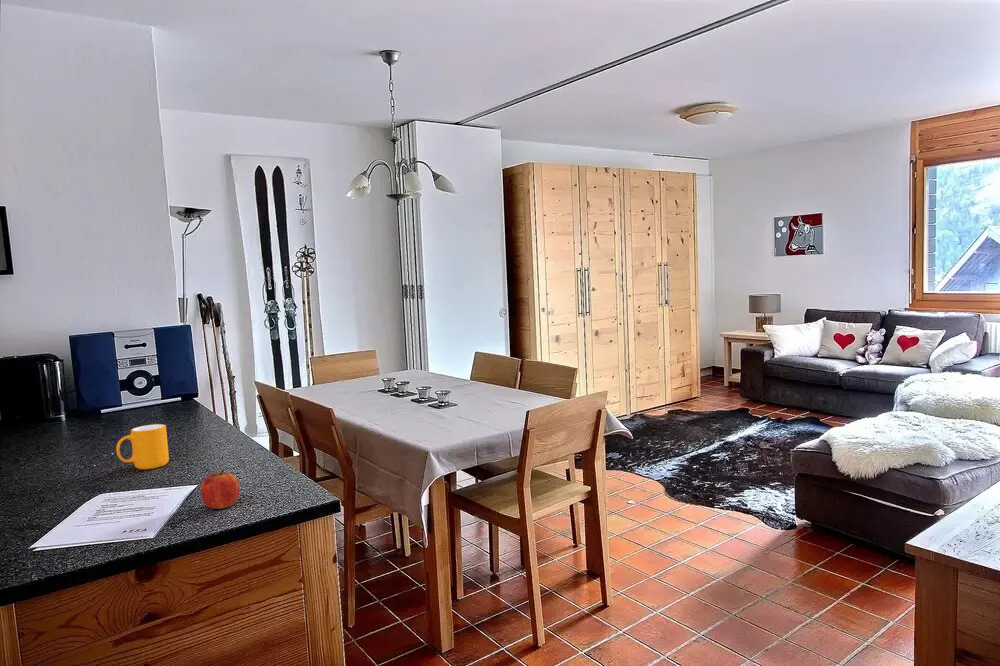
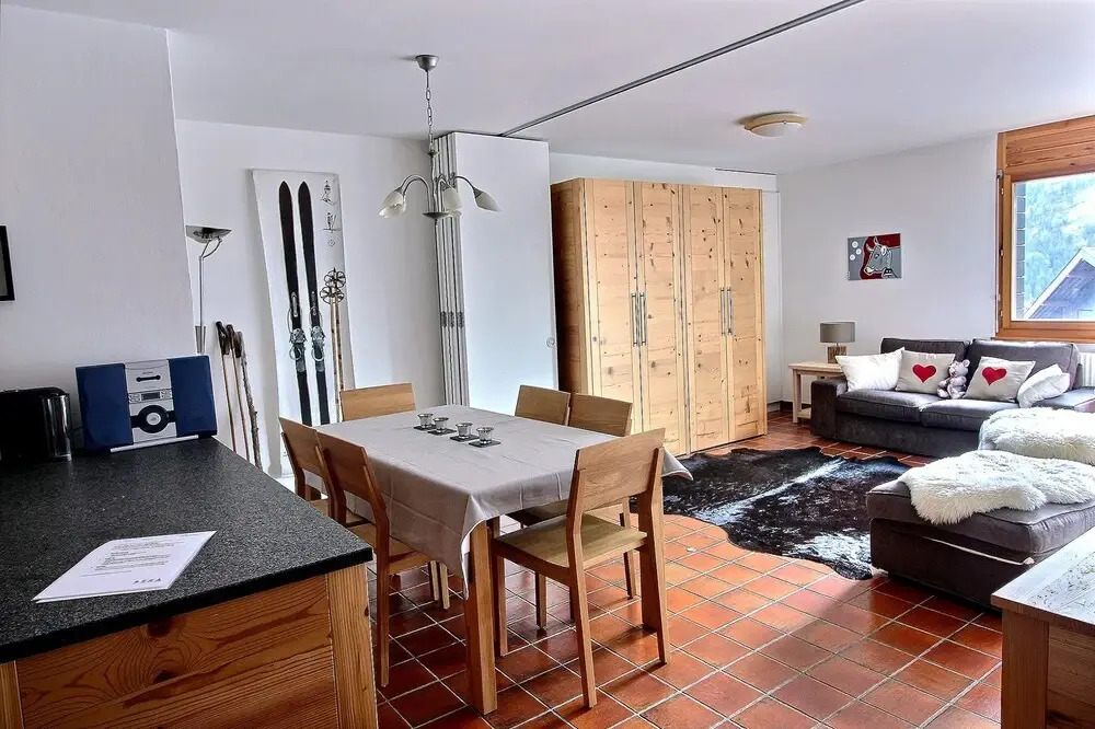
- fruit (219, 488)
- mug (142, 448)
